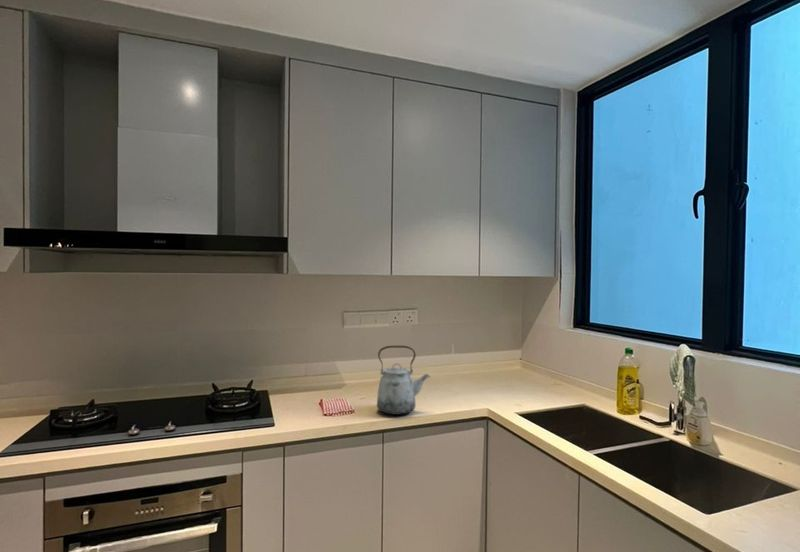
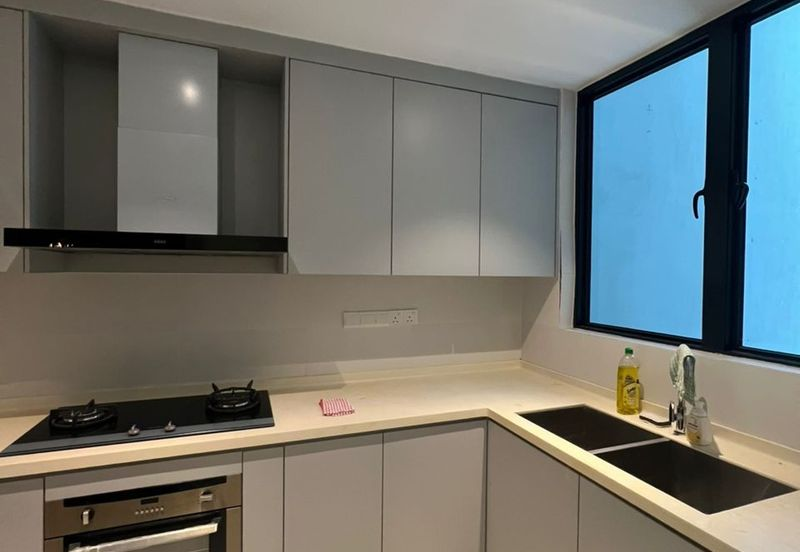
- kettle (403, 378)
